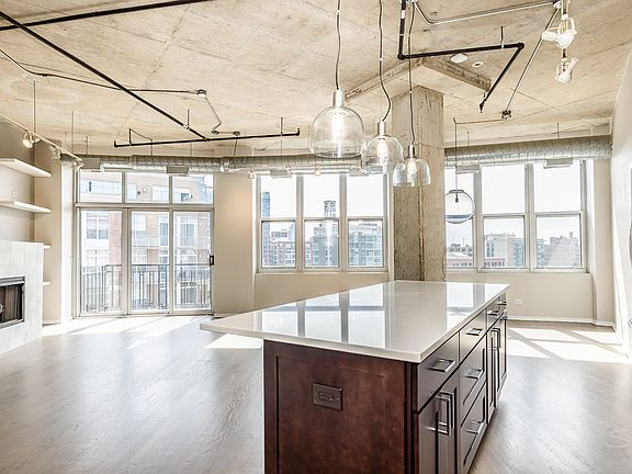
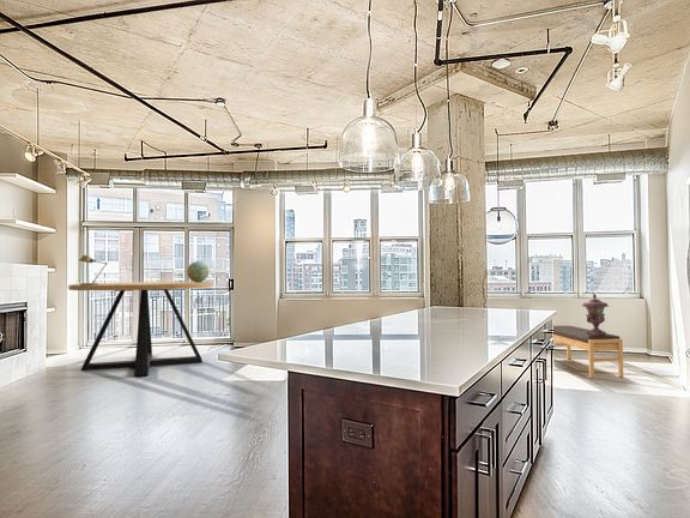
+ lamp (91, 263)
+ bench (580, 348)
+ dining table (144, 324)
+ decorative globe (198, 271)
+ decorative urn (595, 313)
